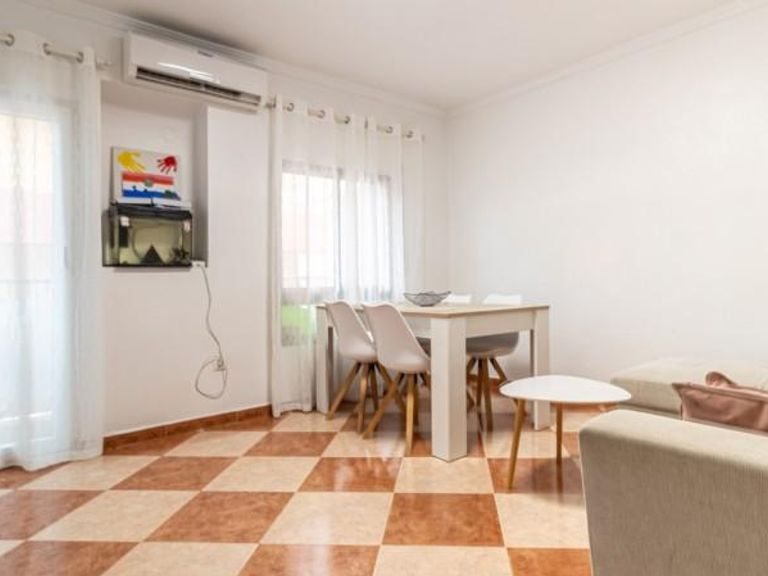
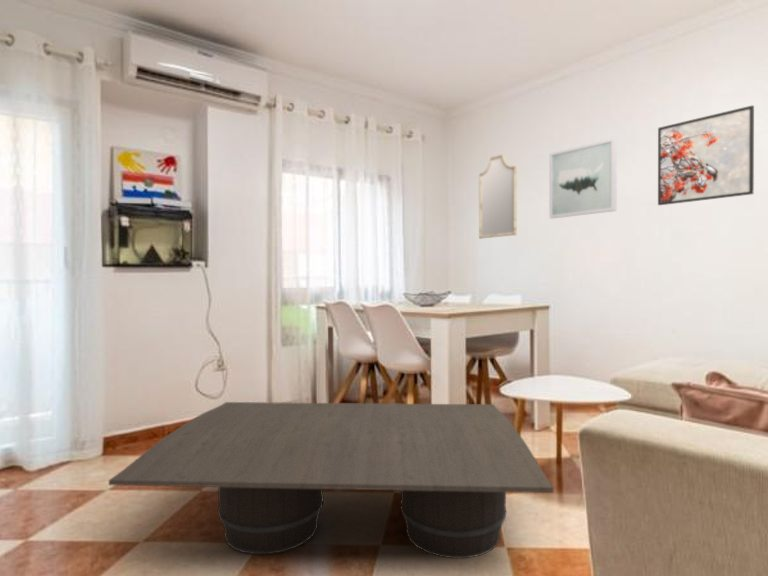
+ coffee table (346, 475)
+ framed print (702, 158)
+ wall art (581, 180)
+ home mirror (496, 196)
